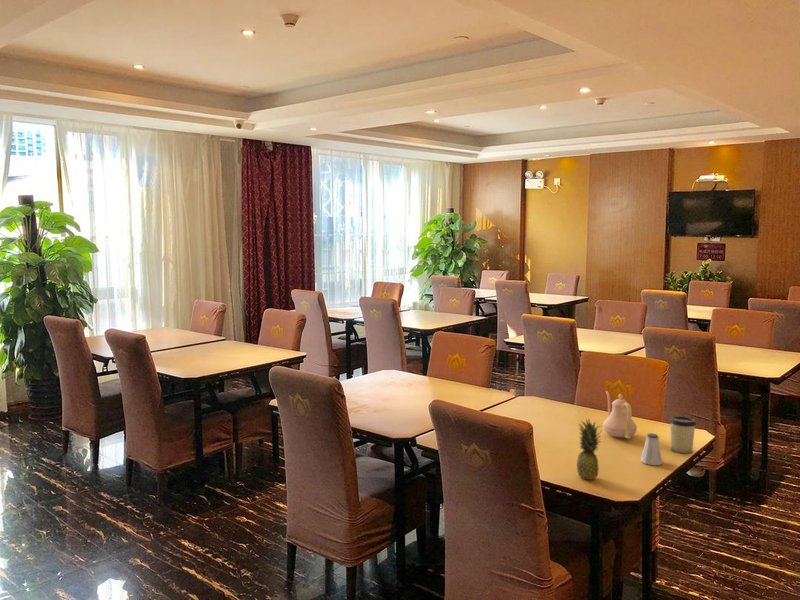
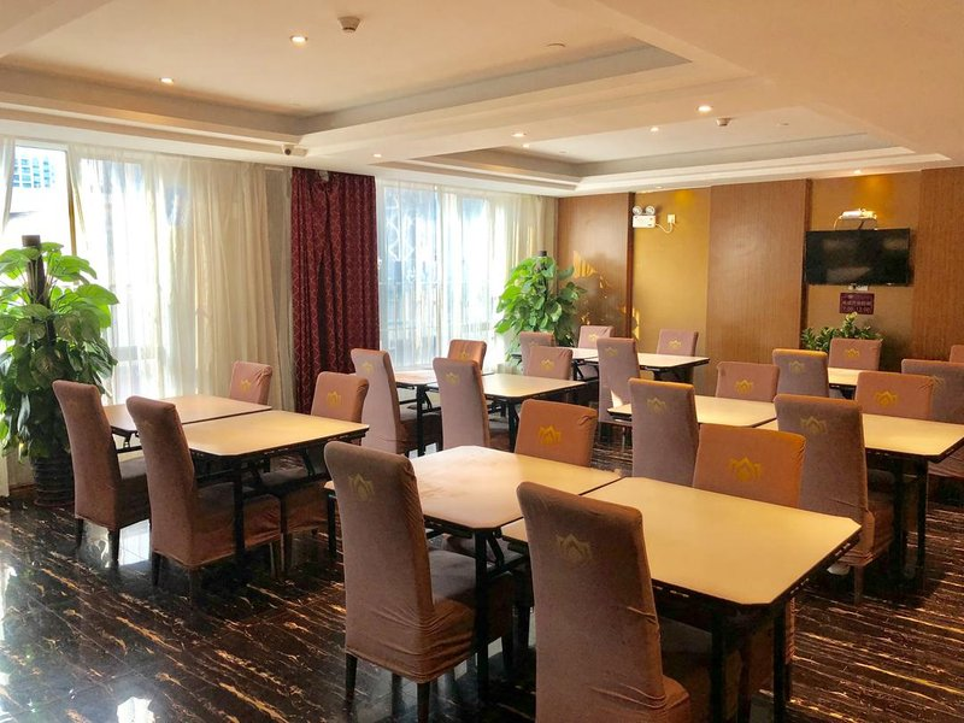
- cup (682, 434)
- fruit (589, 448)
- saltshaker (652, 448)
- teapot (617, 413)
